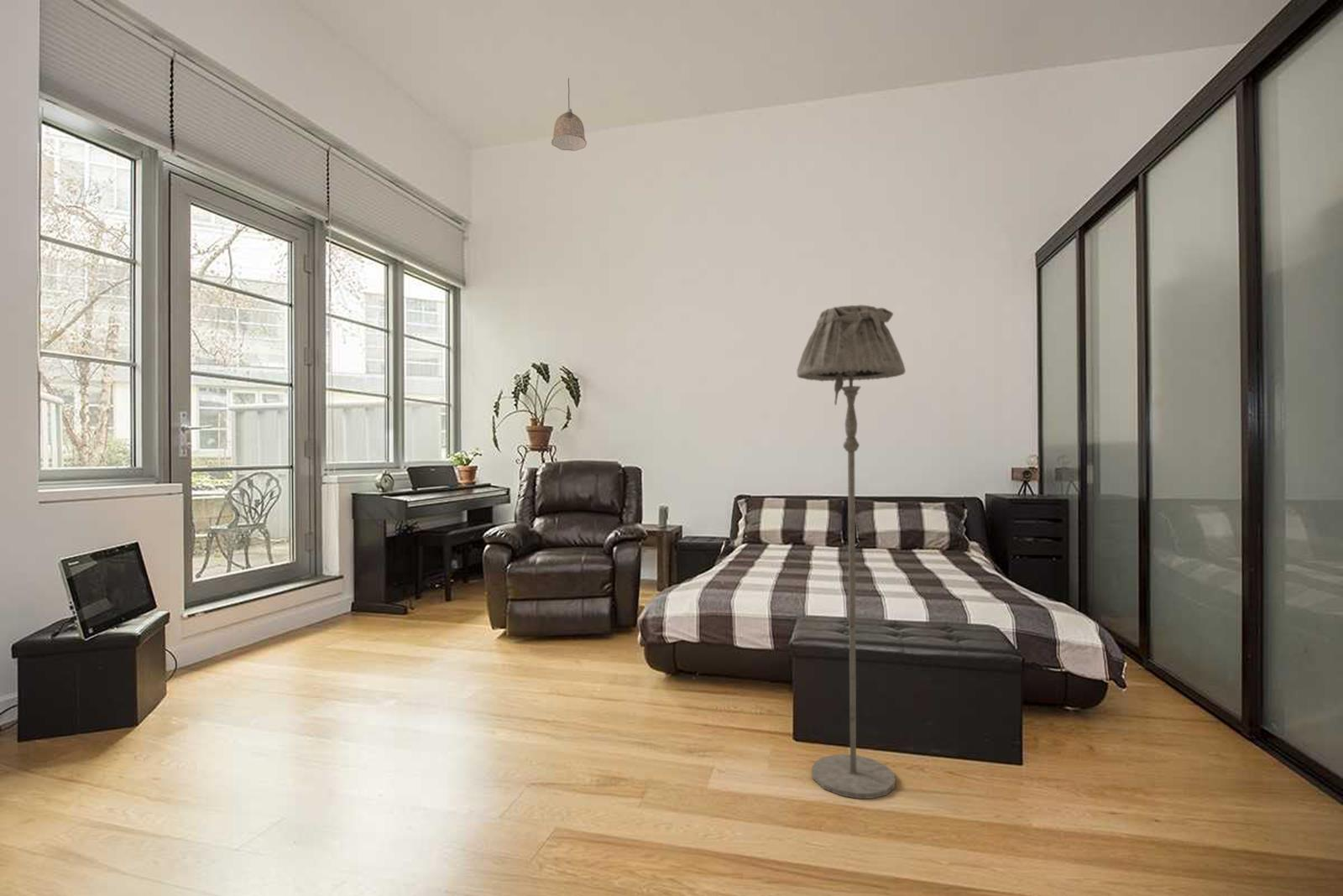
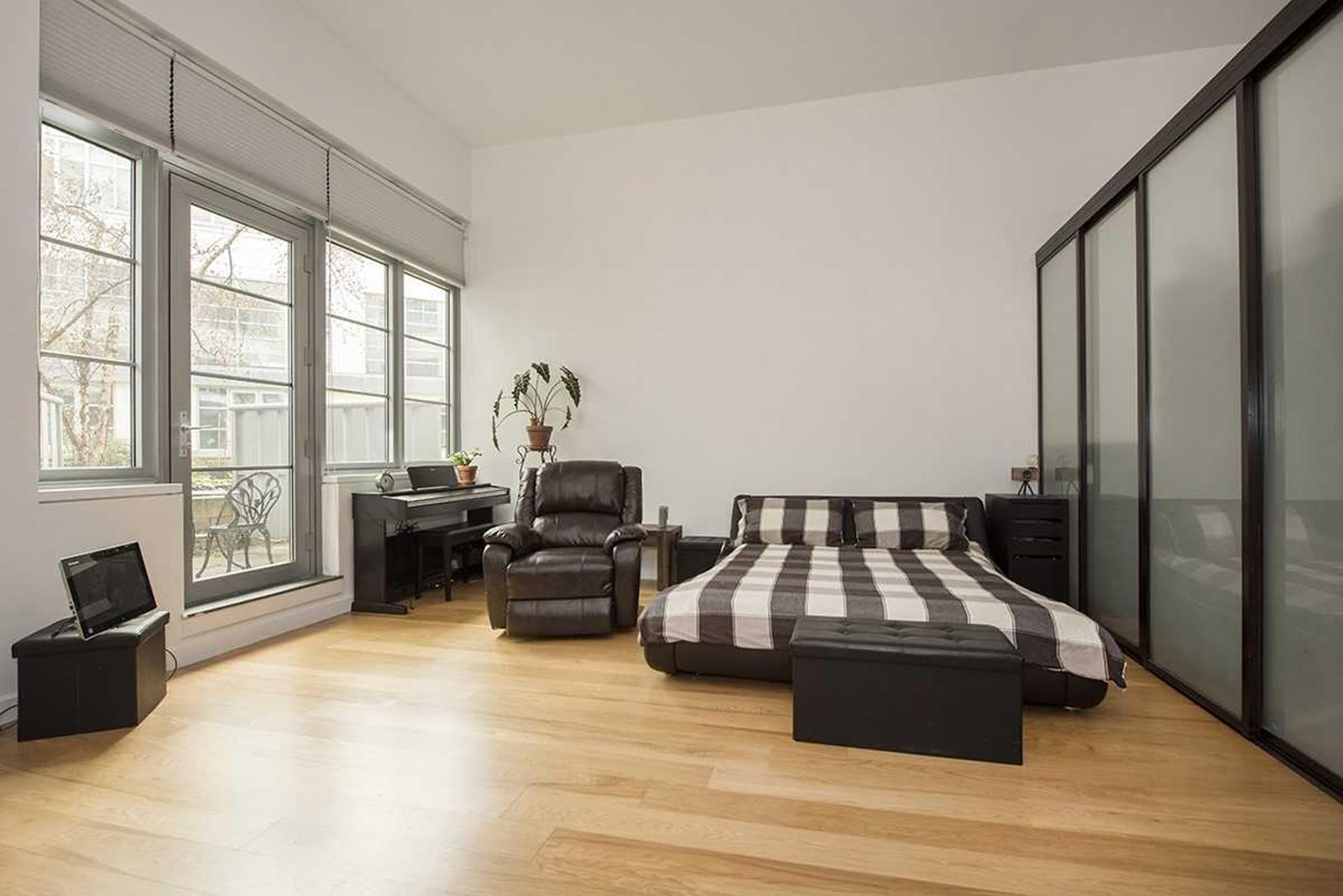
- pendant lamp (568, 111)
- floor lamp (850, 544)
